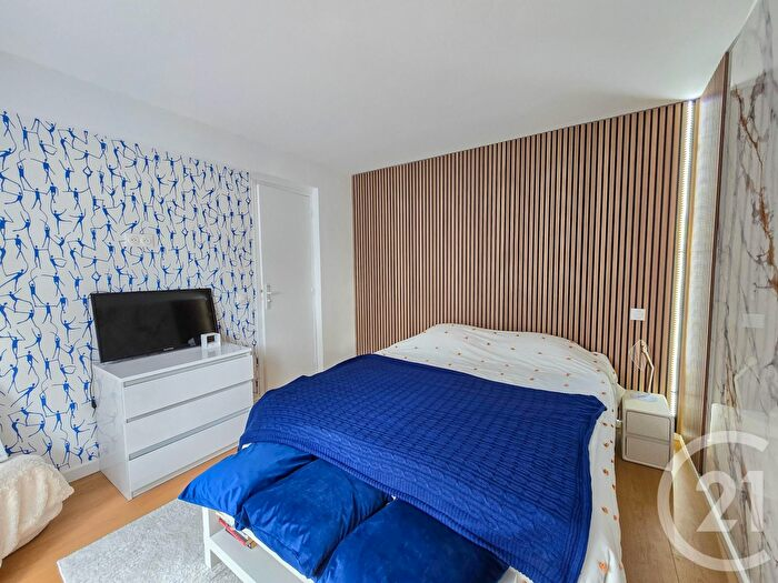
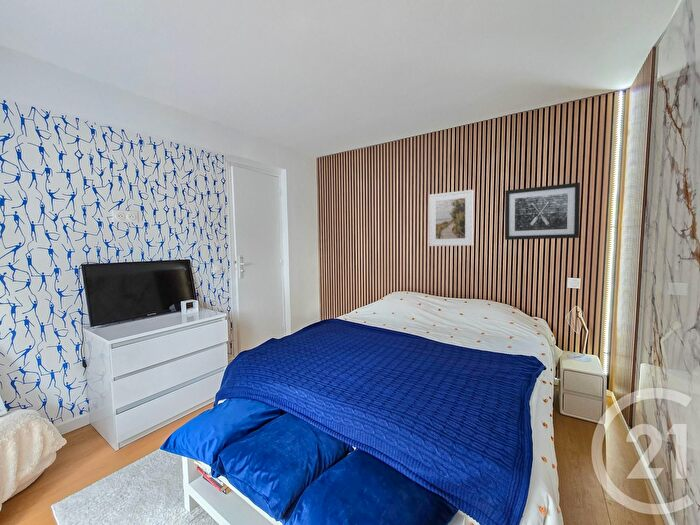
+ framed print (450, 219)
+ wall art (540, 213)
